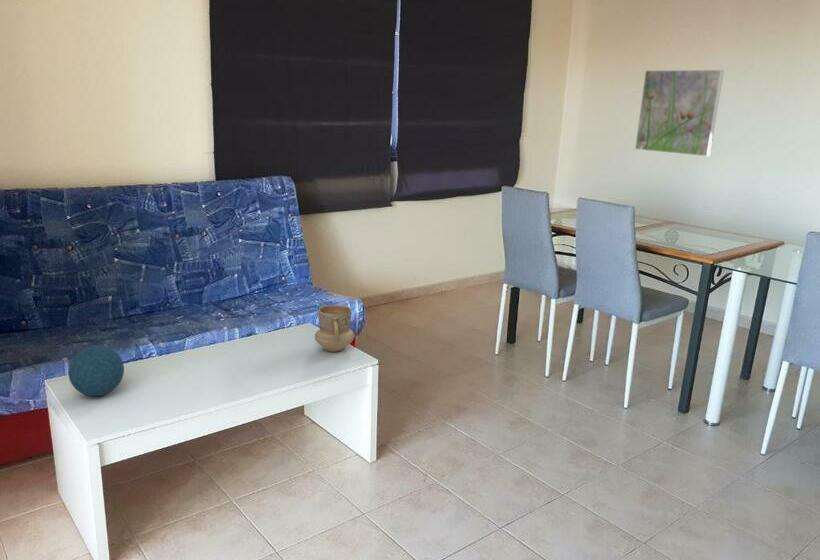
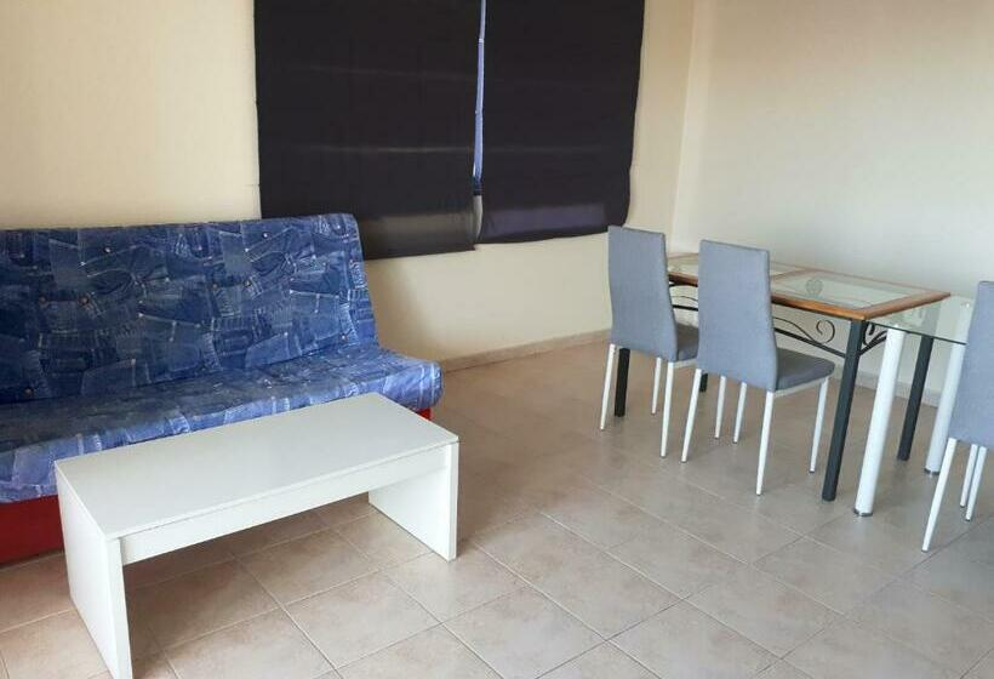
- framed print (676, 112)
- mug (334, 329)
- decorative orb (96, 370)
